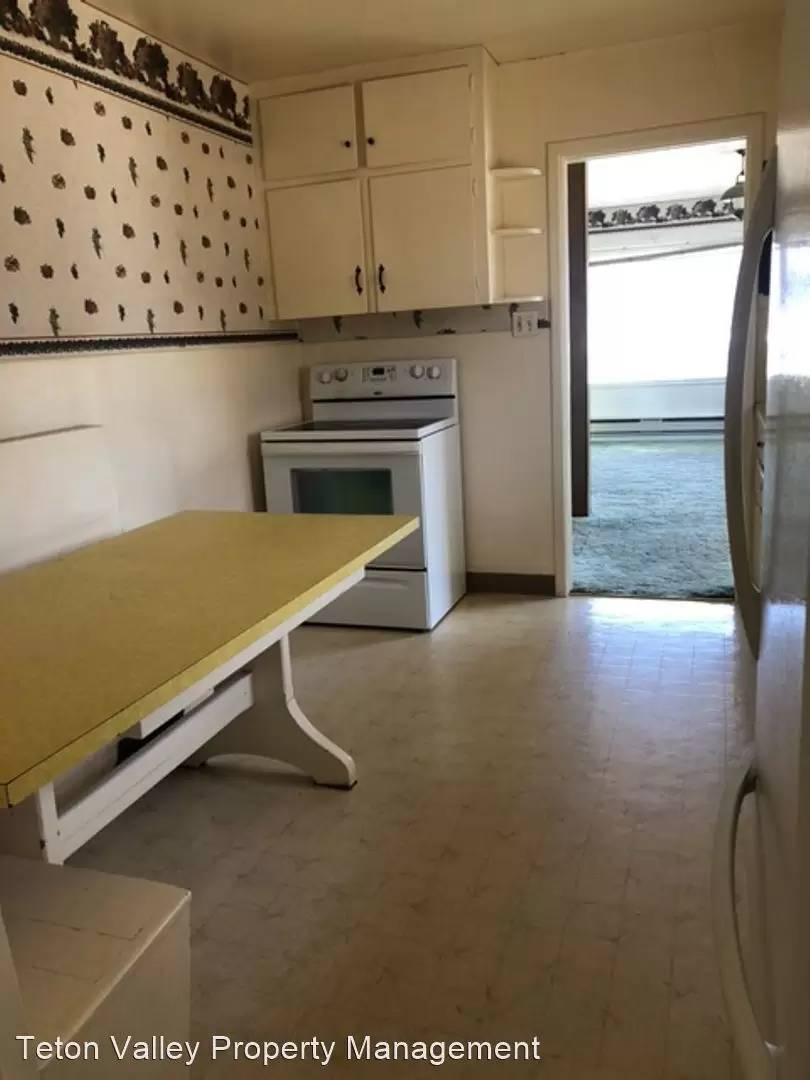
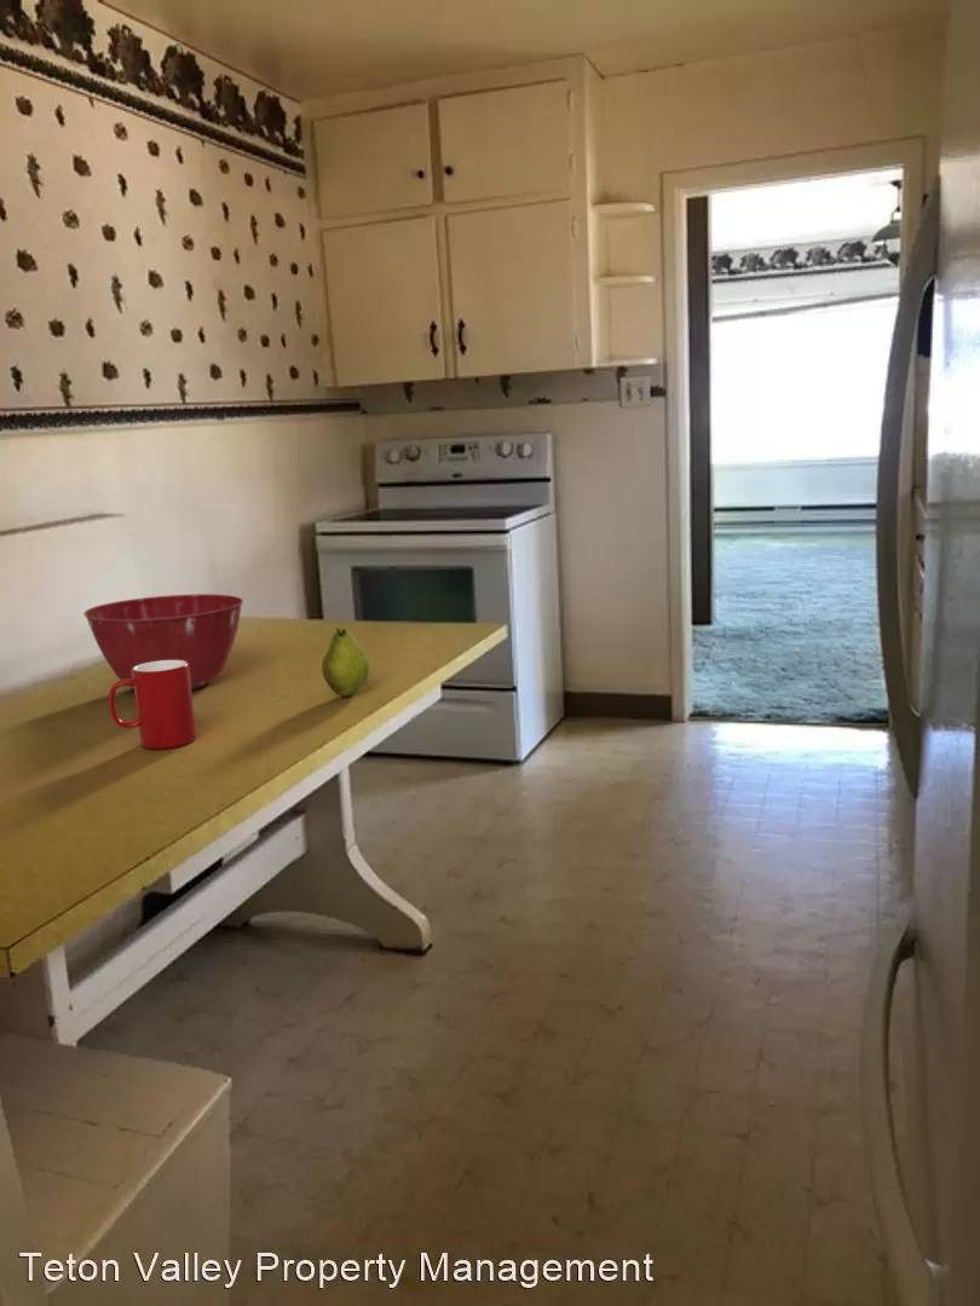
+ mixing bowl (169, 645)
+ fruit (345, 660)
+ cup (152, 704)
